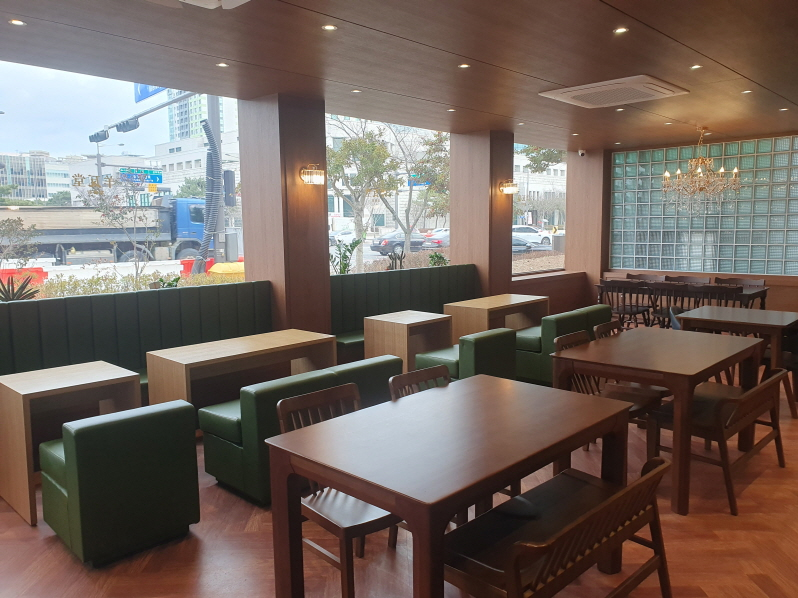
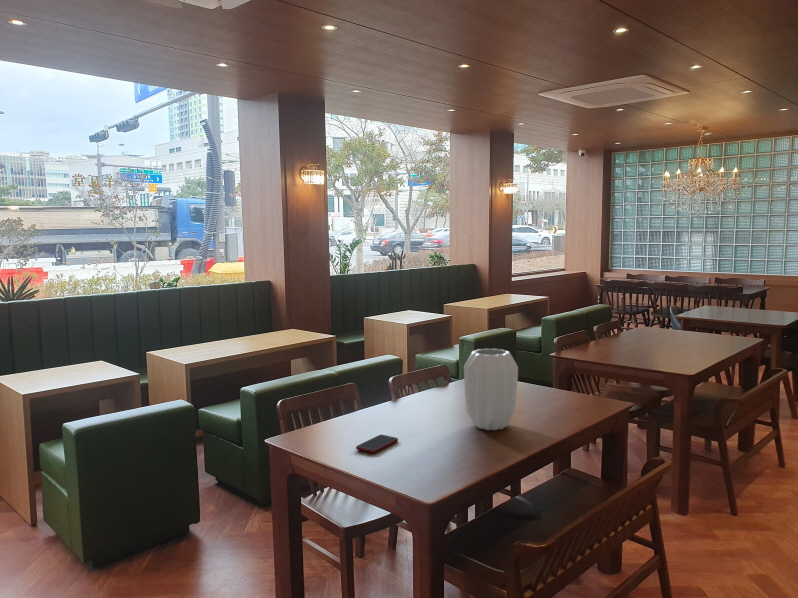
+ cell phone (377, 443)
+ vase (490, 388)
